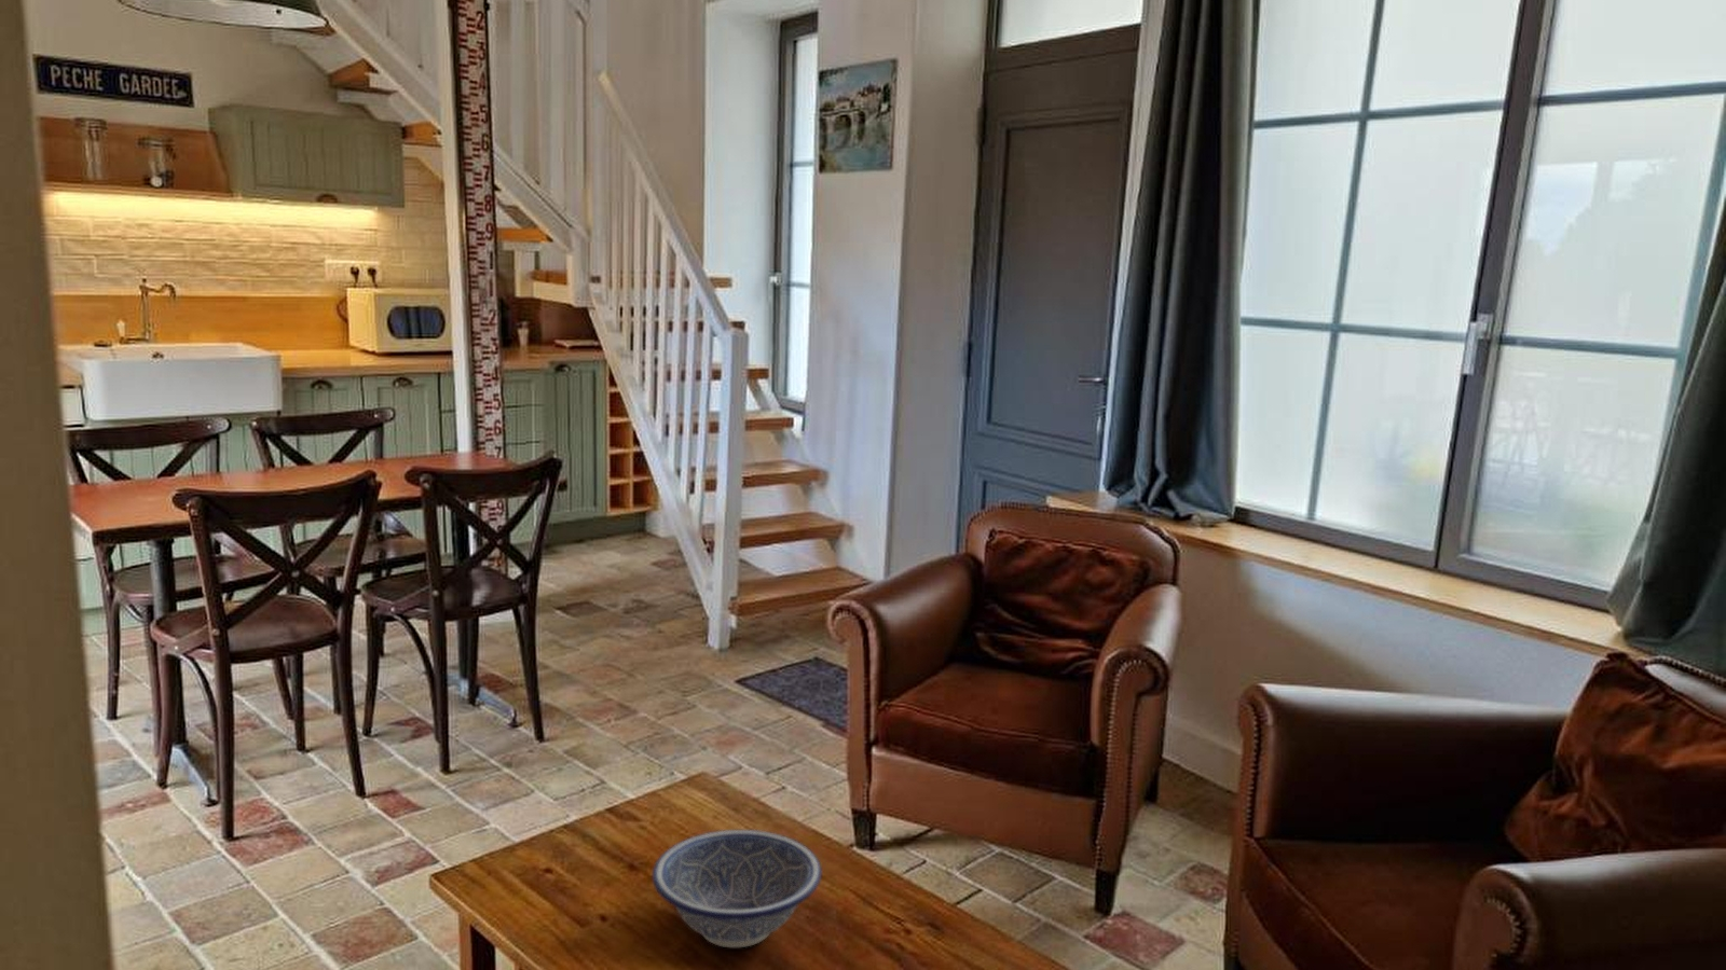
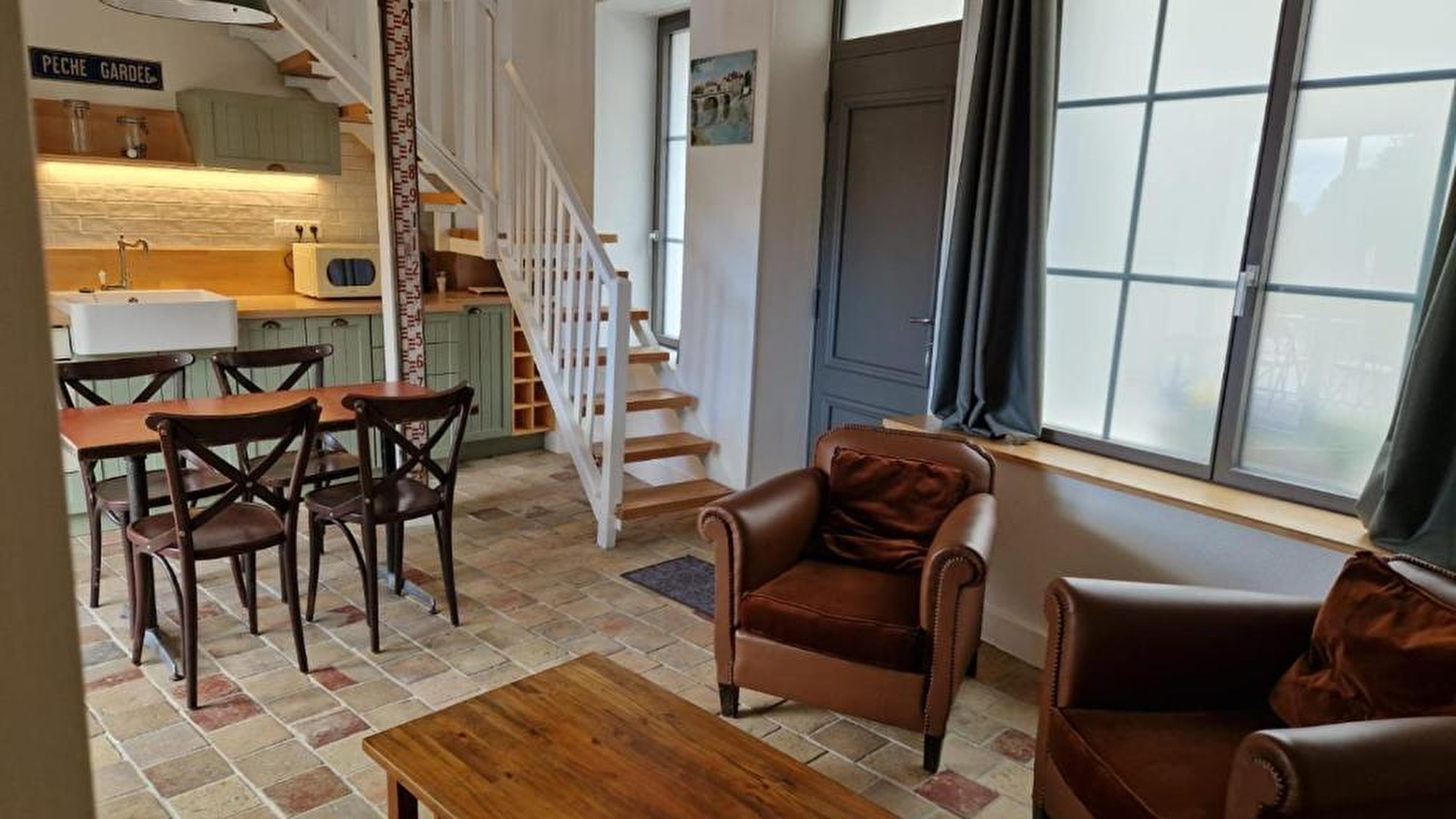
- decorative bowl (737, 898)
